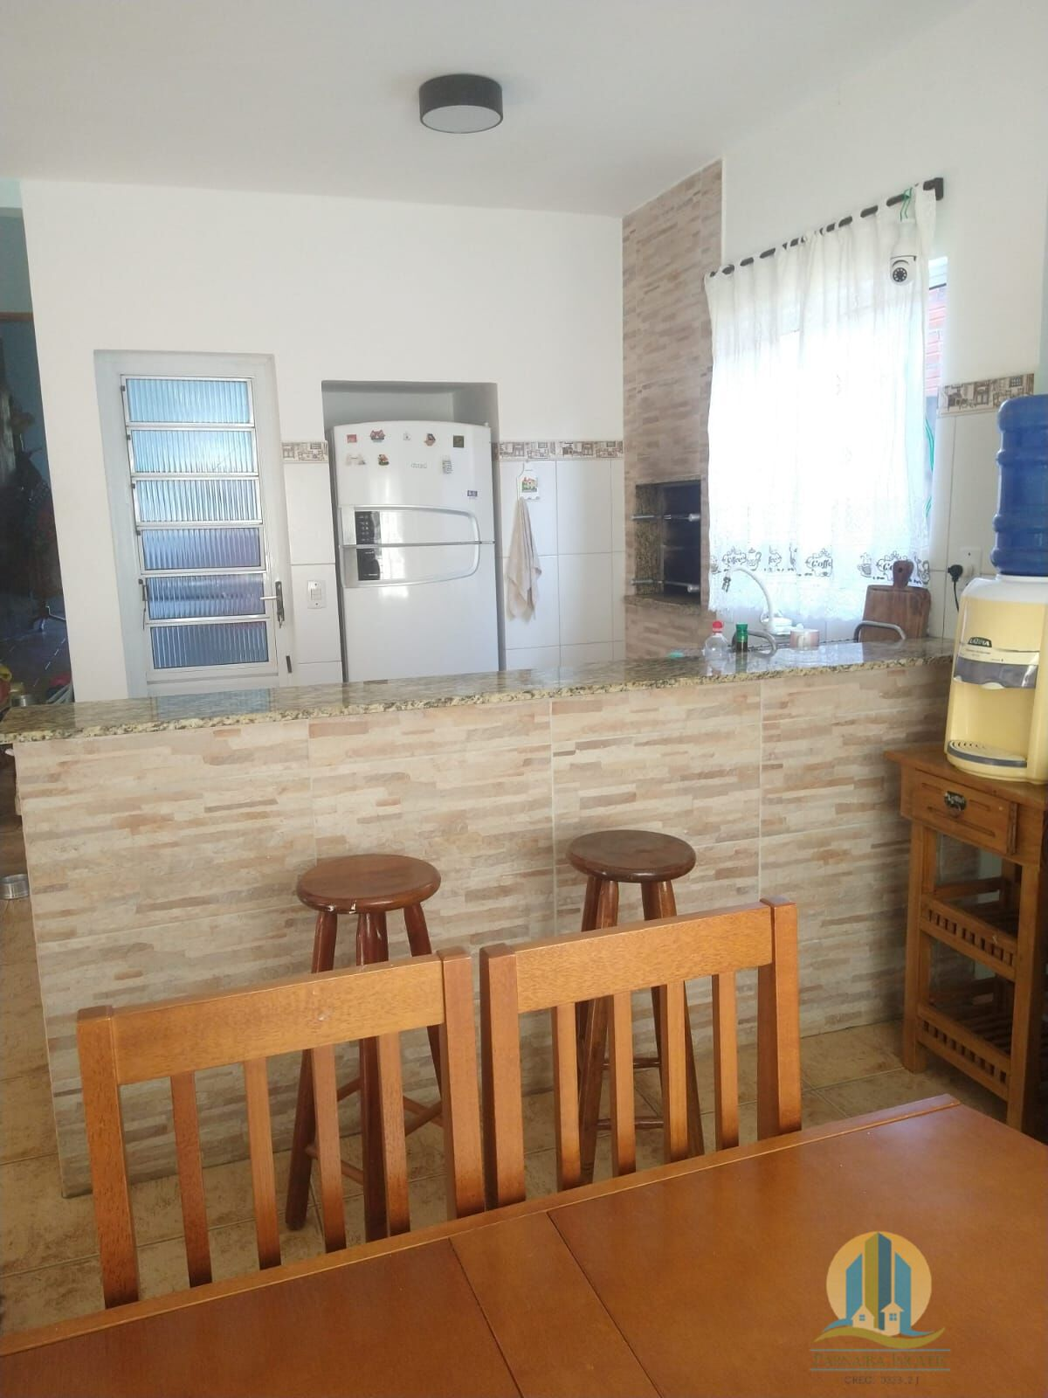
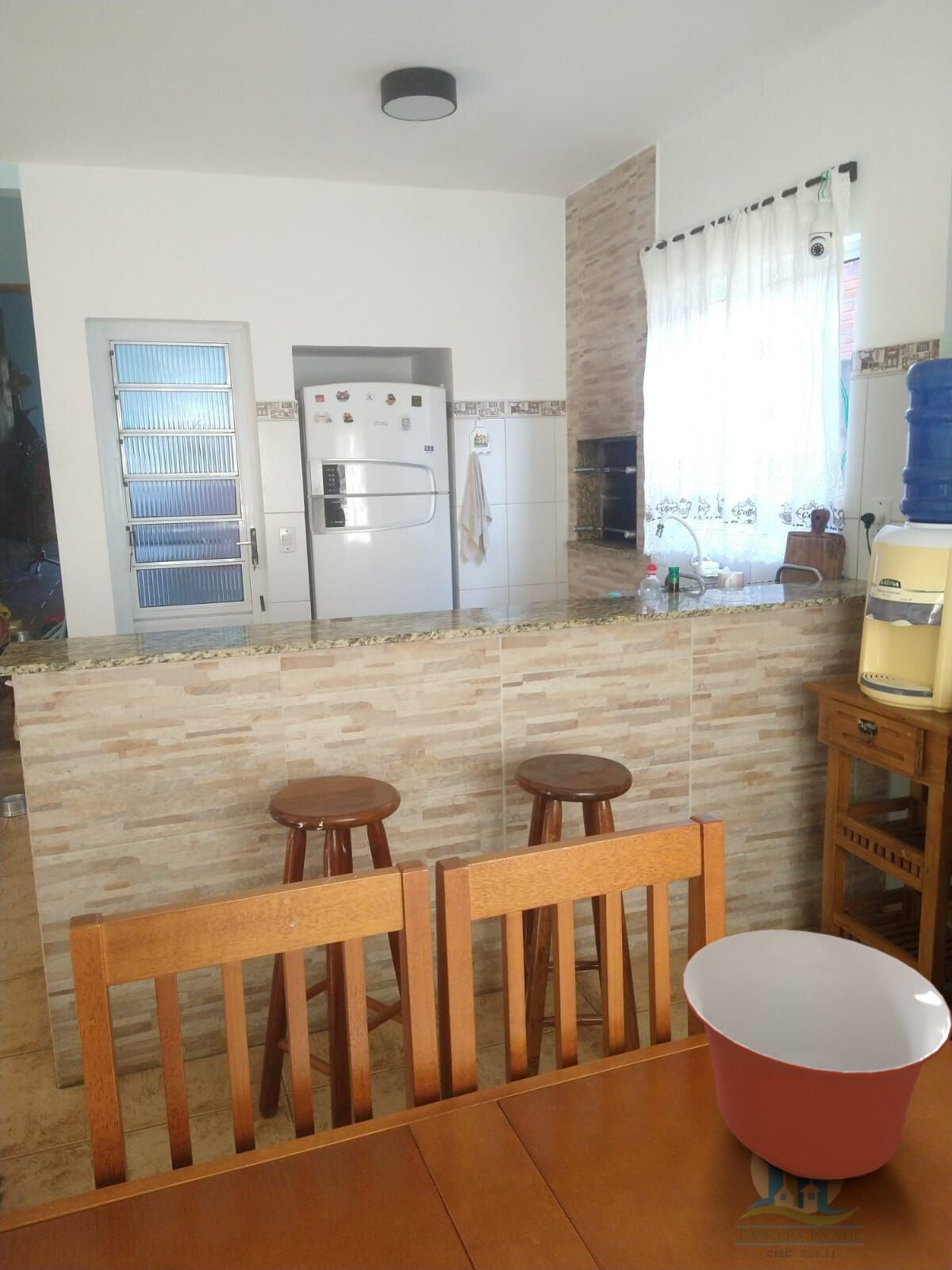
+ mixing bowl (808, 1064)
